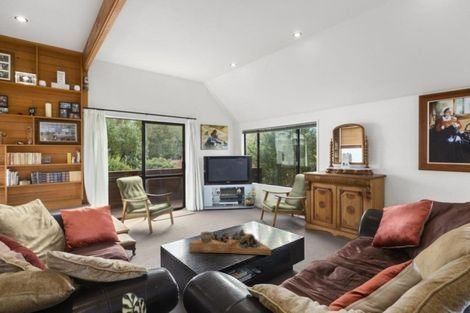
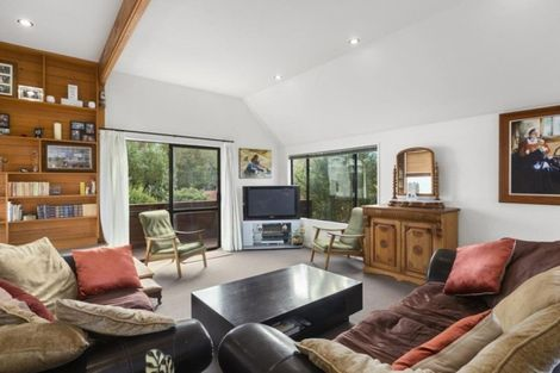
- decorative tray (225, 241)
